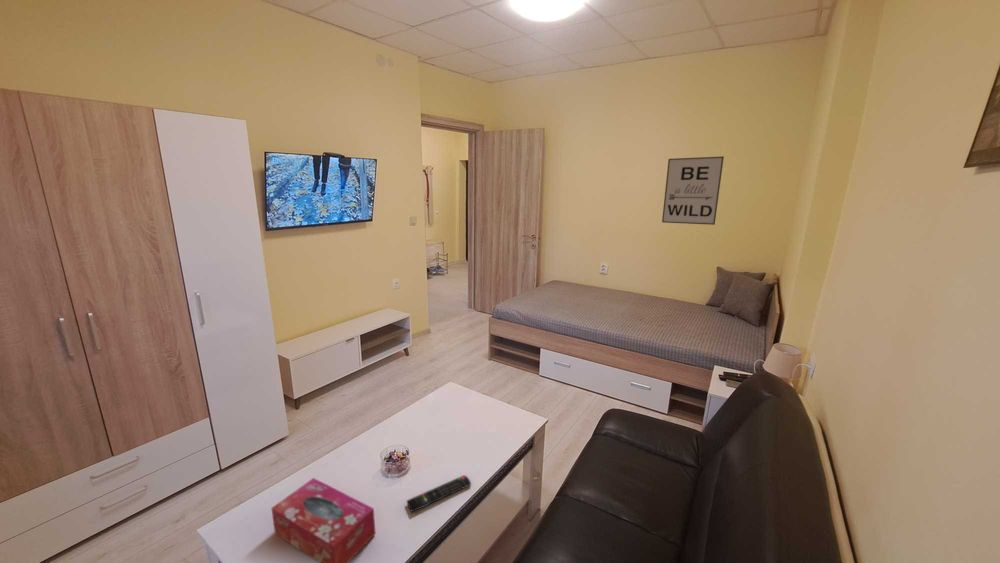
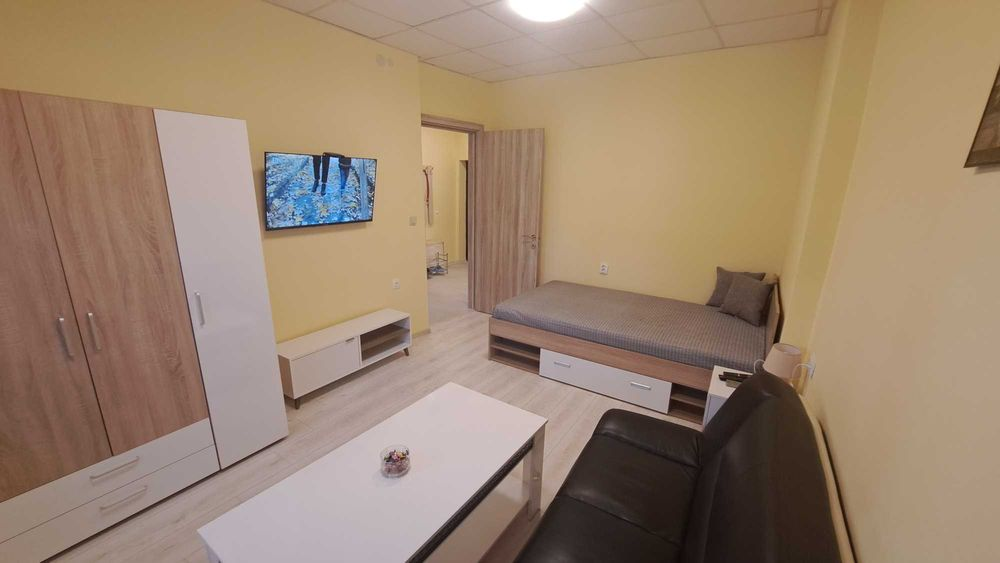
- remote control (440, 492)
- tissue box (323, 521)
- wall art (691, 191)
